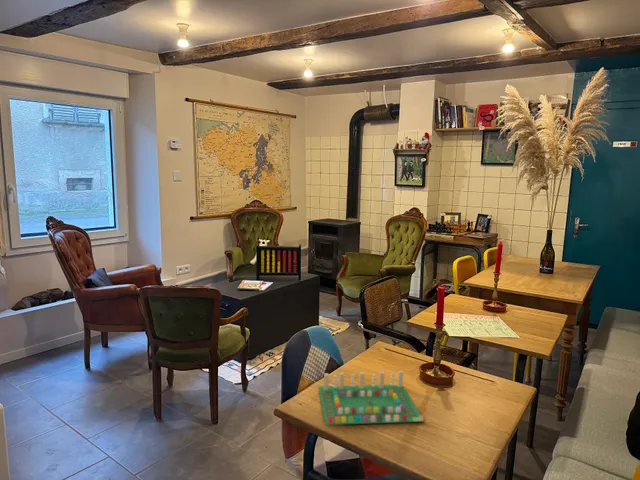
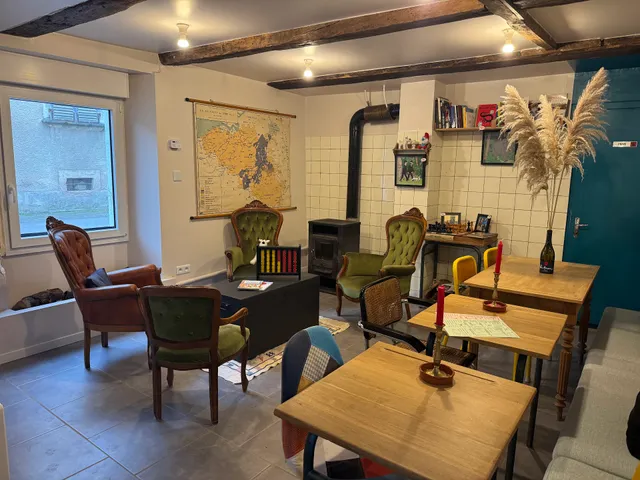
- board game (367, 394)
